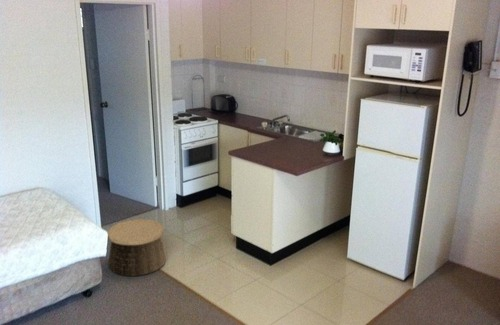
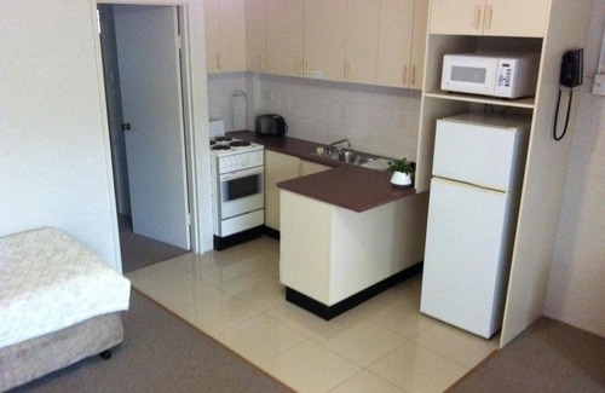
- basket (136, 246)
